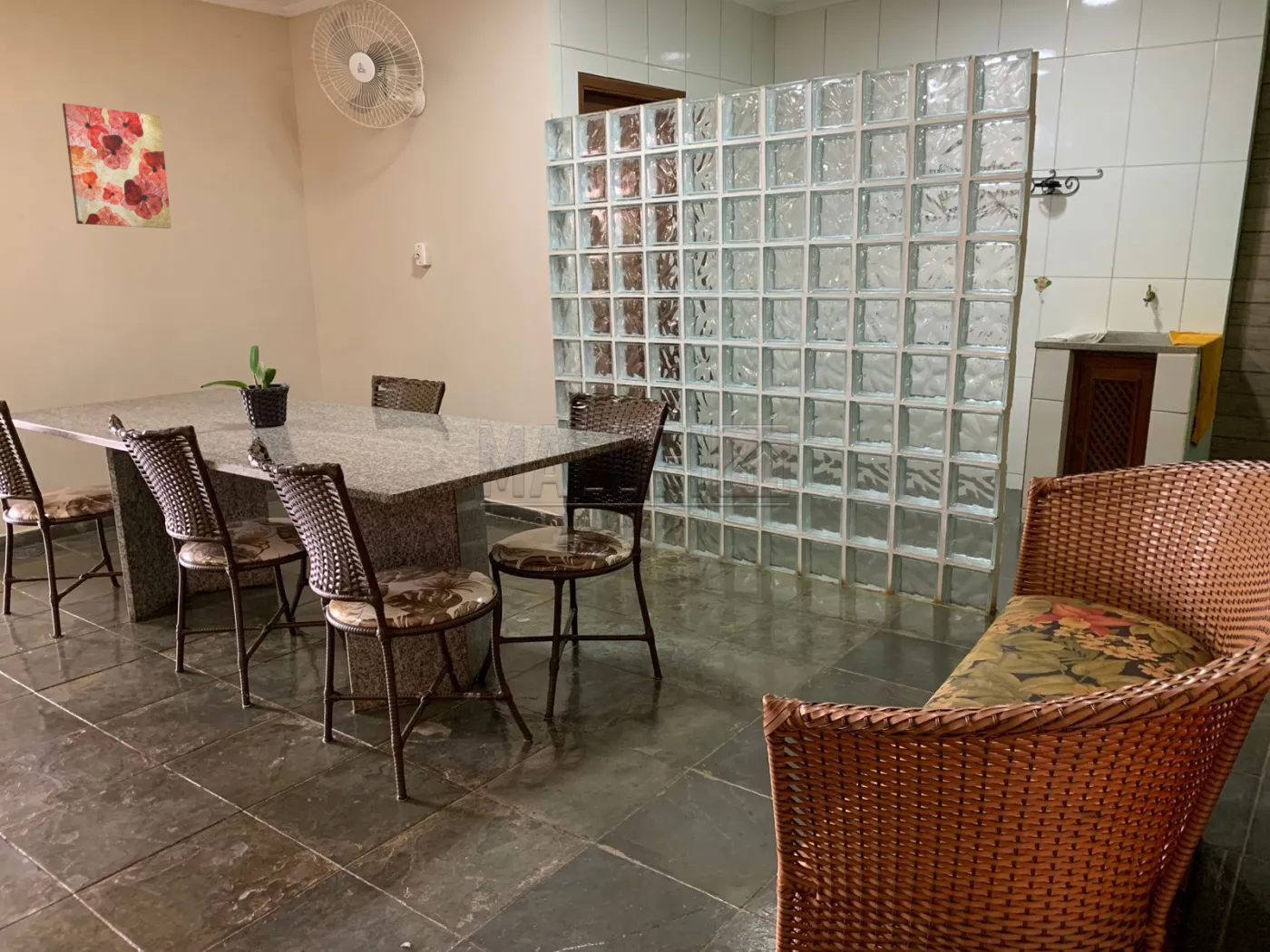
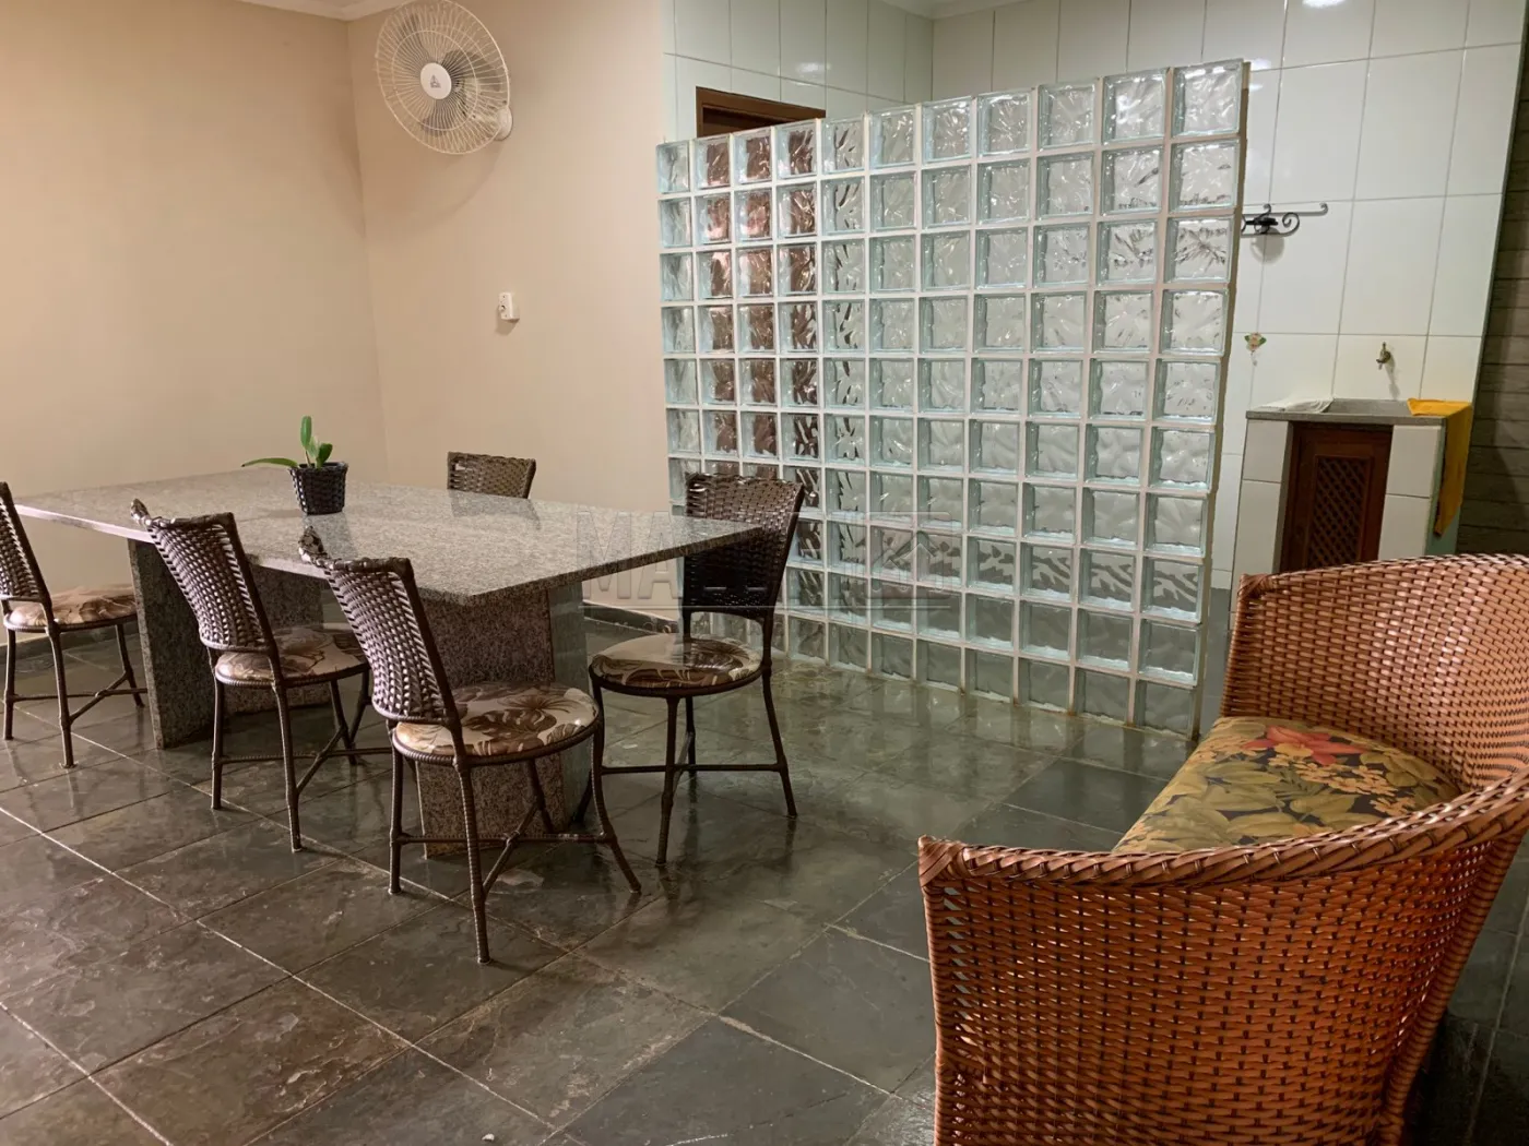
- wall art (119, 169)
